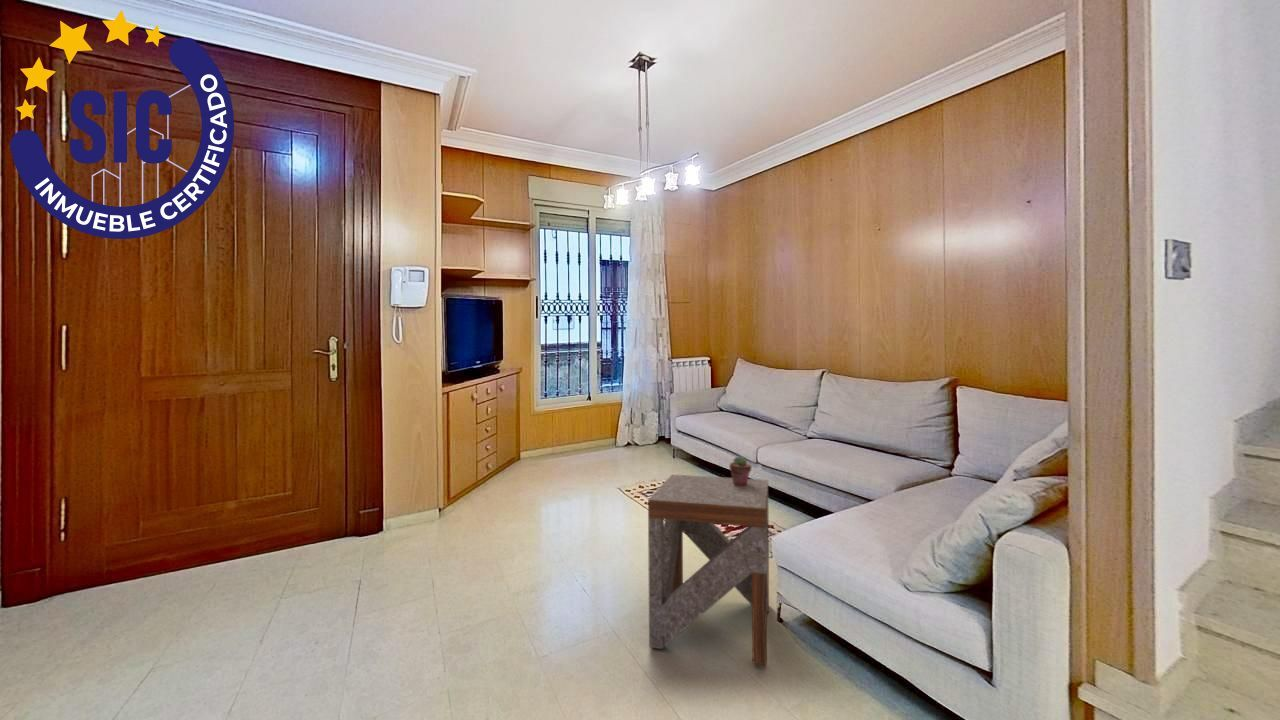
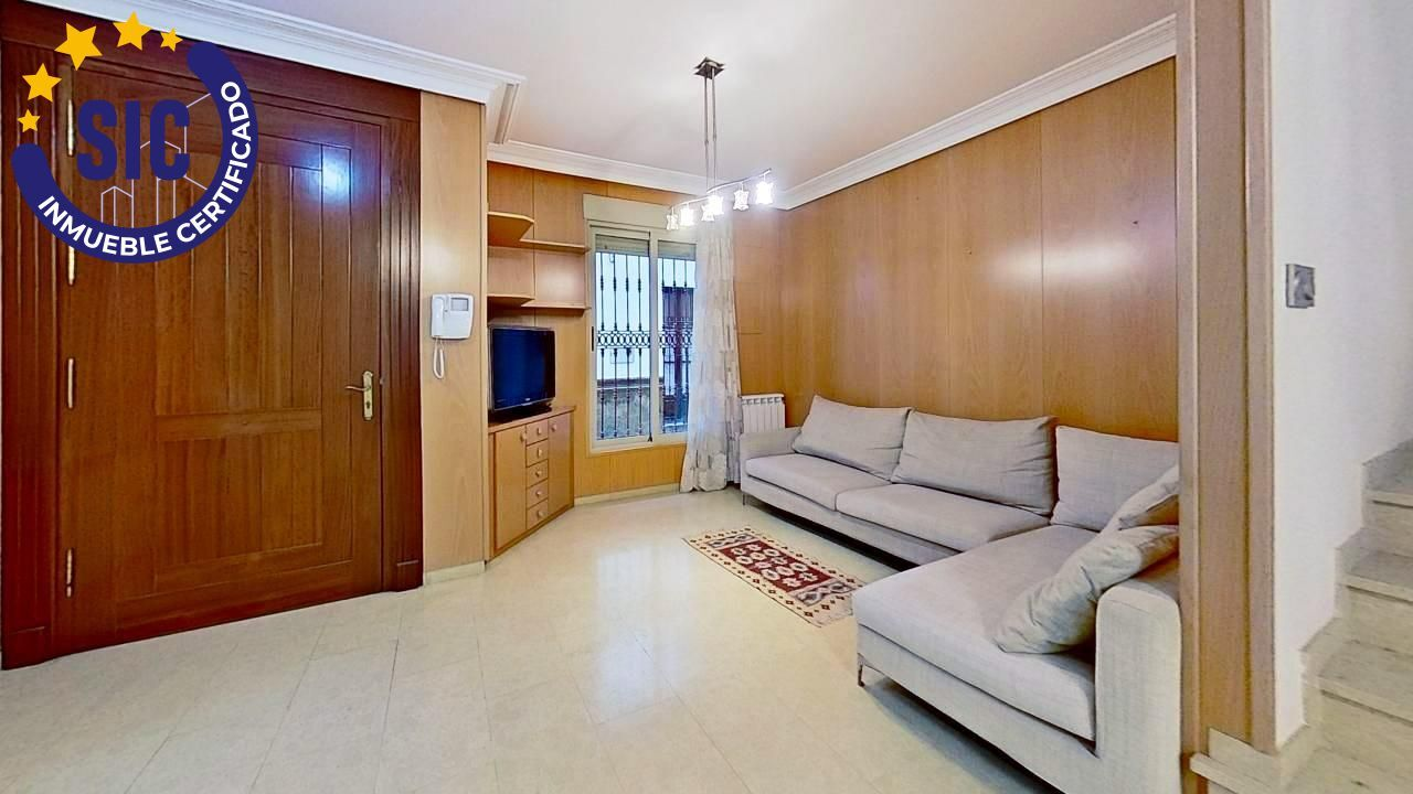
- potted succulent (740, 469)
- side table (713, 557)
